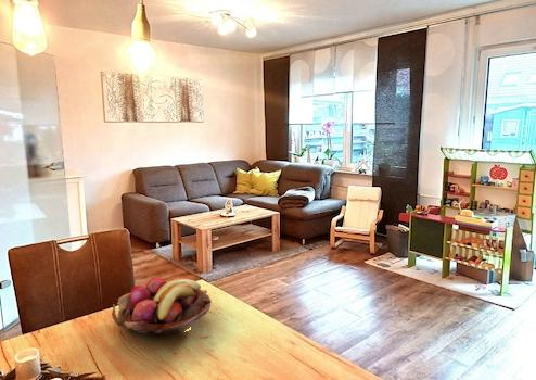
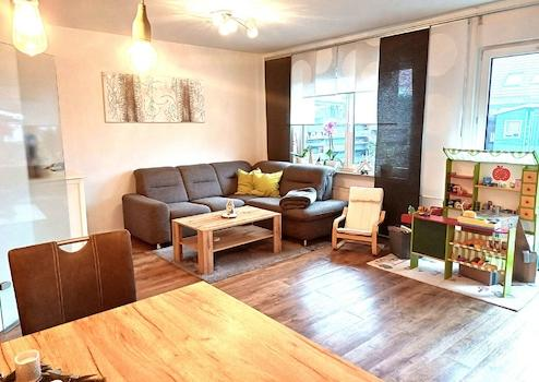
- fruit basket (163, 303)
